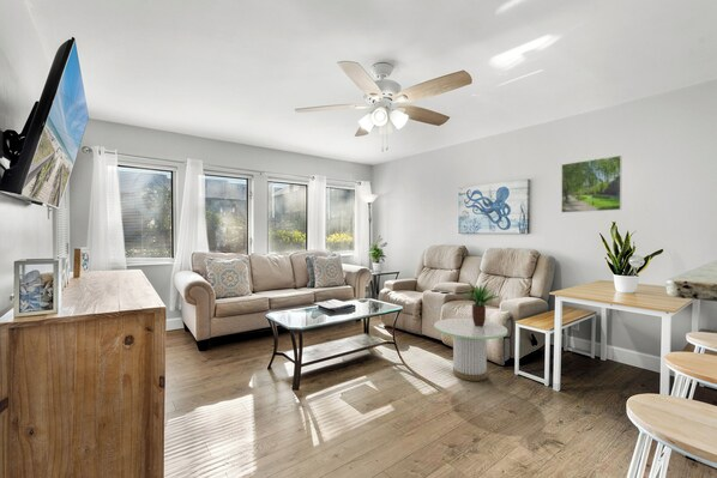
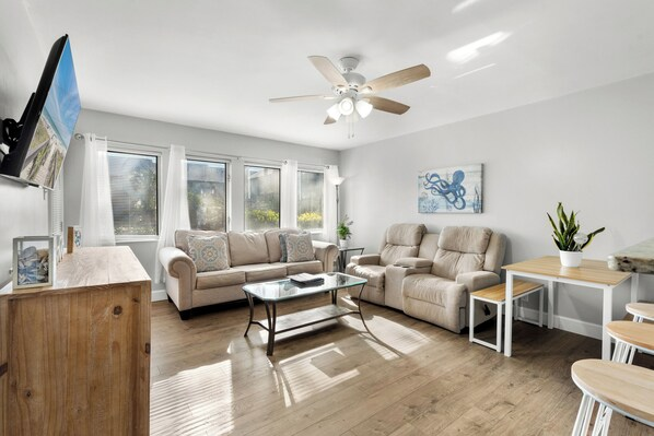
- potted plant (481, 302)
- side table (469, 350)
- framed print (589, 186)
